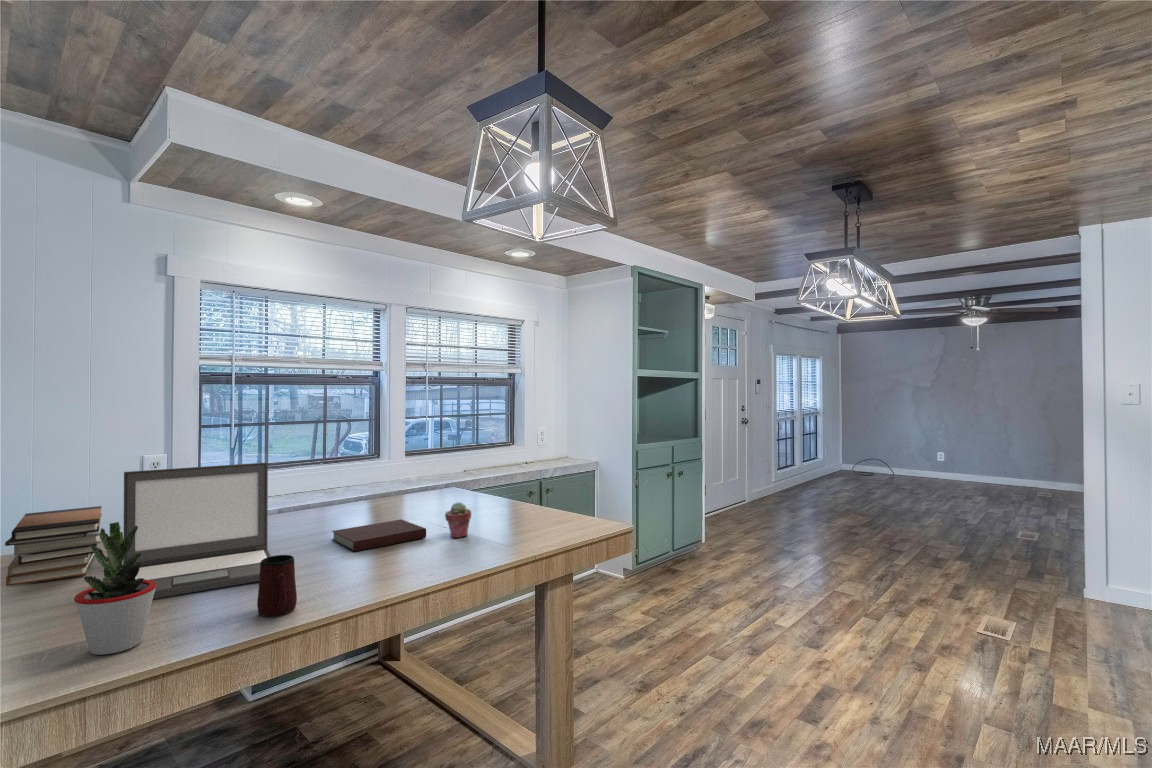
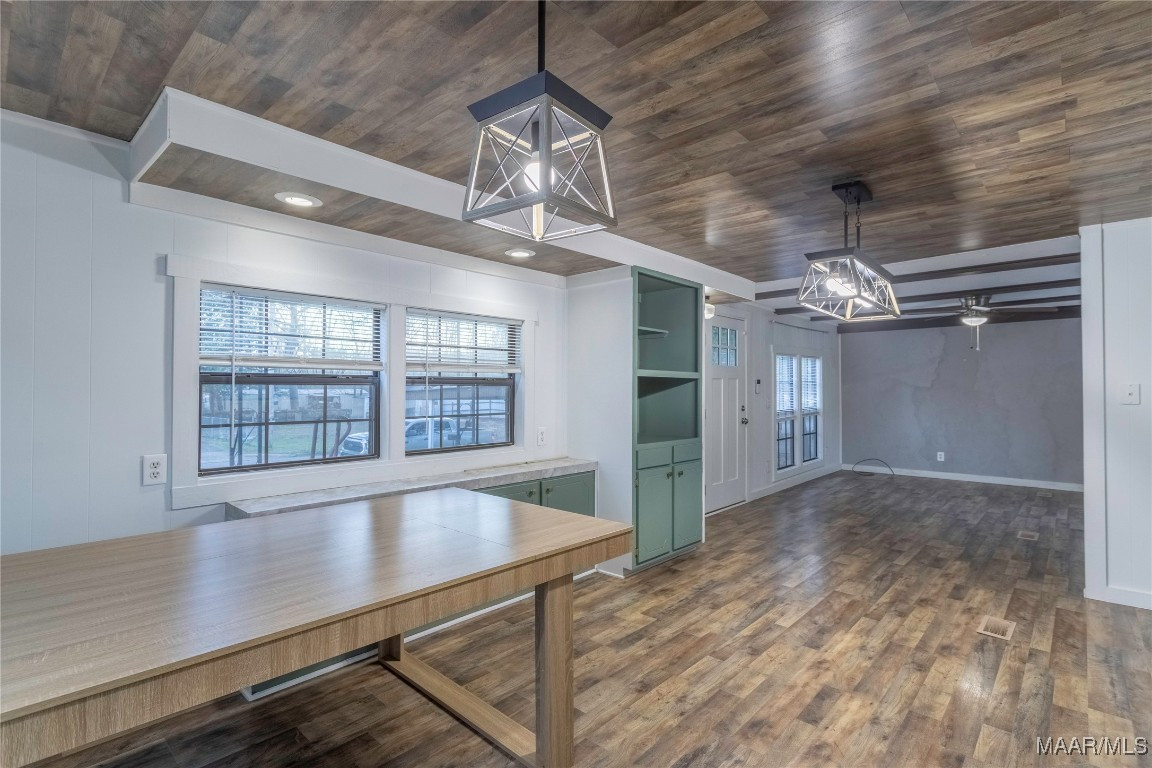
- potted plant (116, 583)
- notebook (379, 534)
- book stack (58, 542)
- laptop (200, 524)
- mug (278, 586)
- potted succulent (458, 518)
